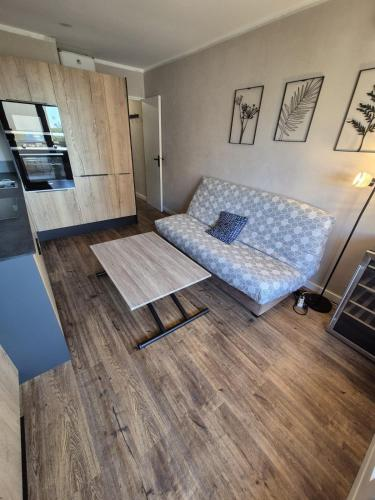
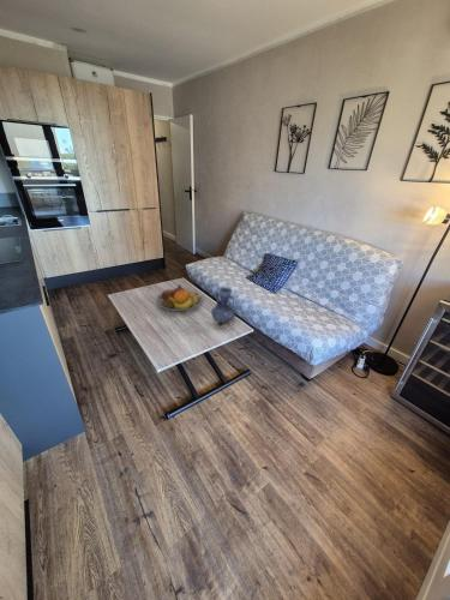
+ vase (223, 308)
+ fruit bowl (179, 296)
